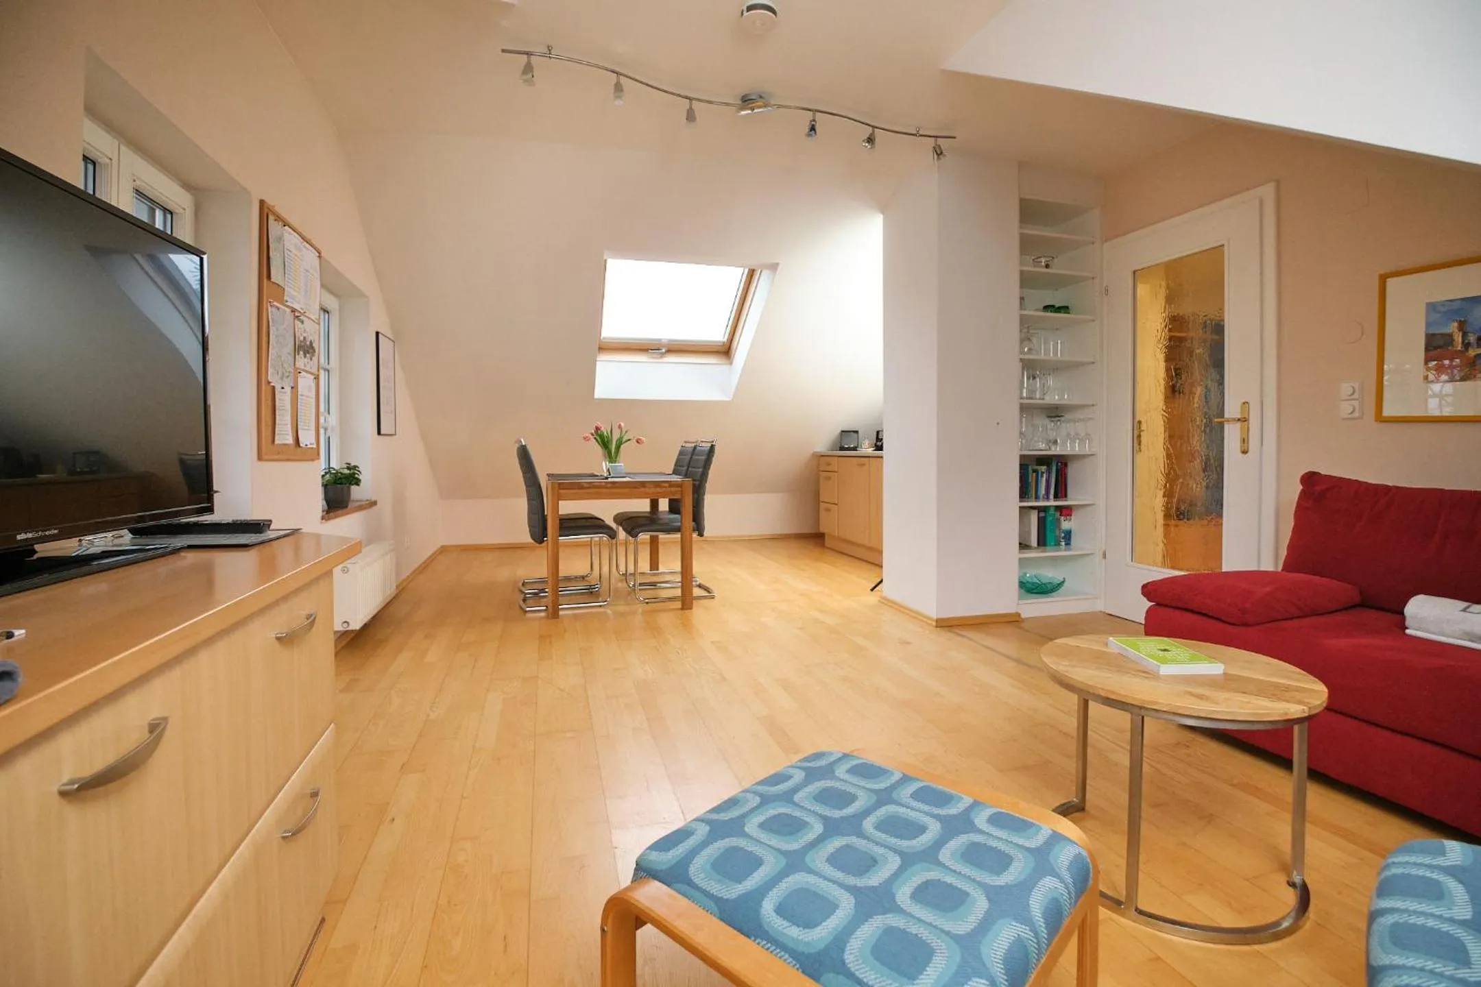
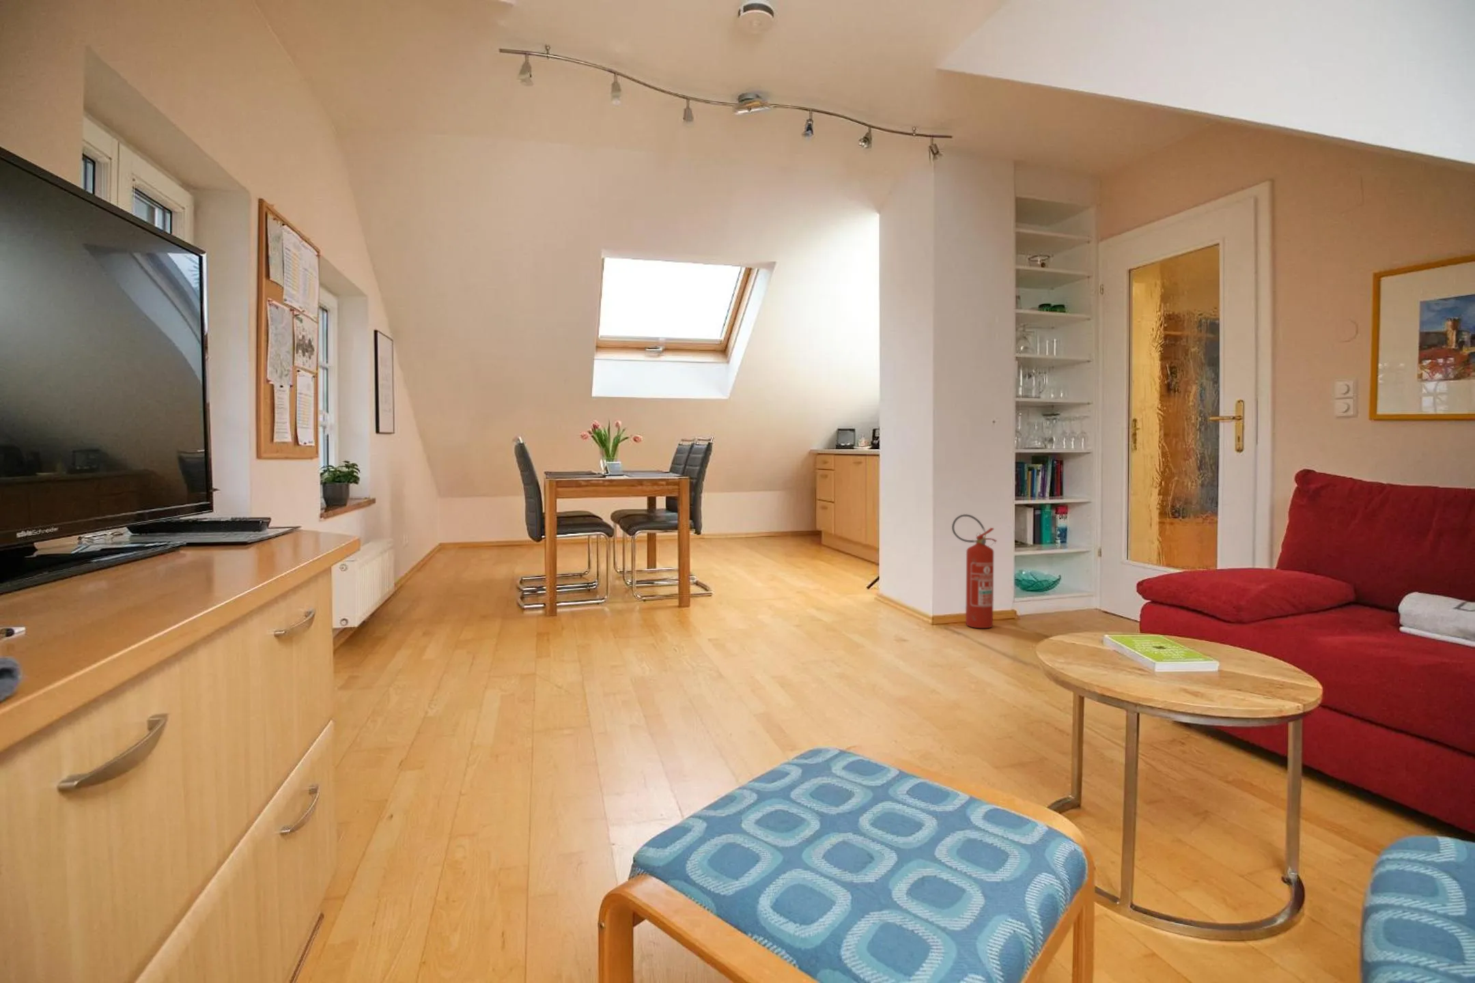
+ fire extinguisher (973, 570)
